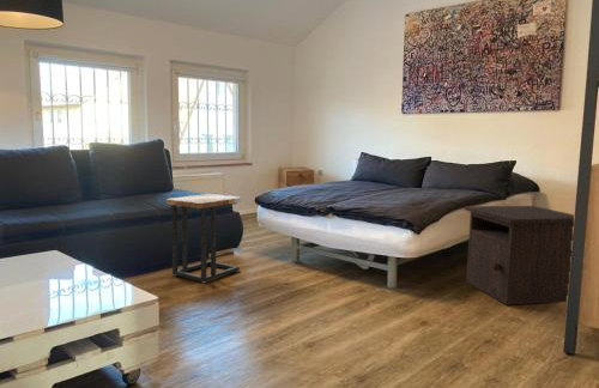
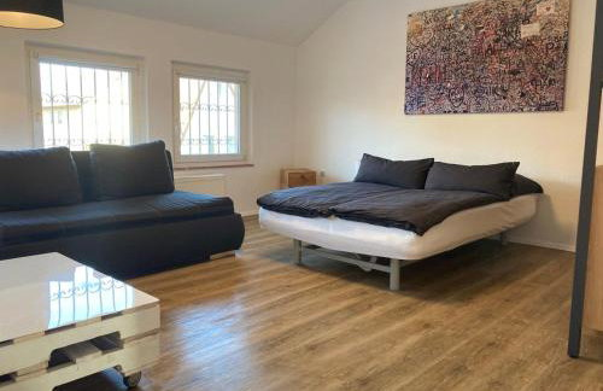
- nightstand (518, 251)
- side table (205, 236)
